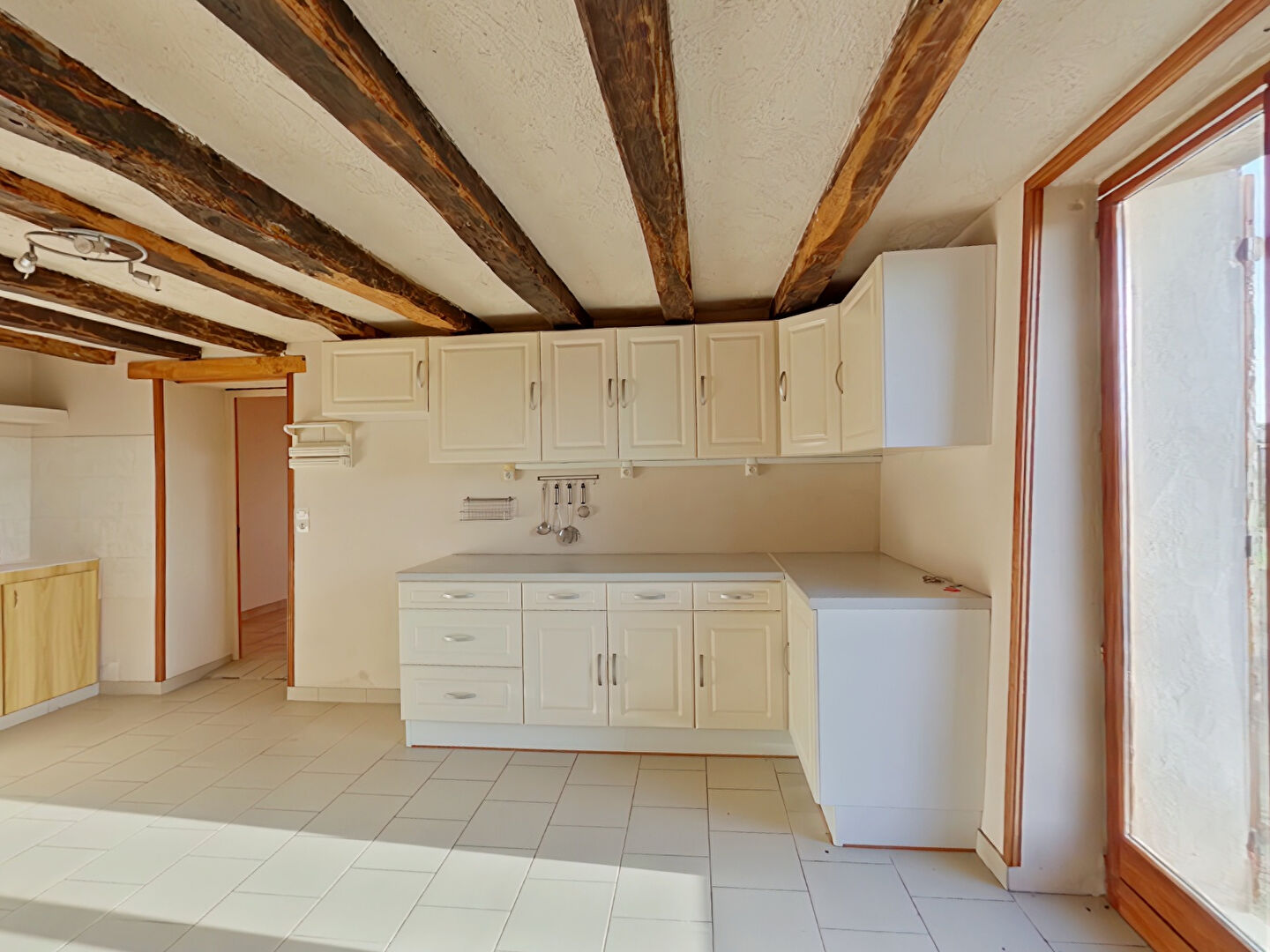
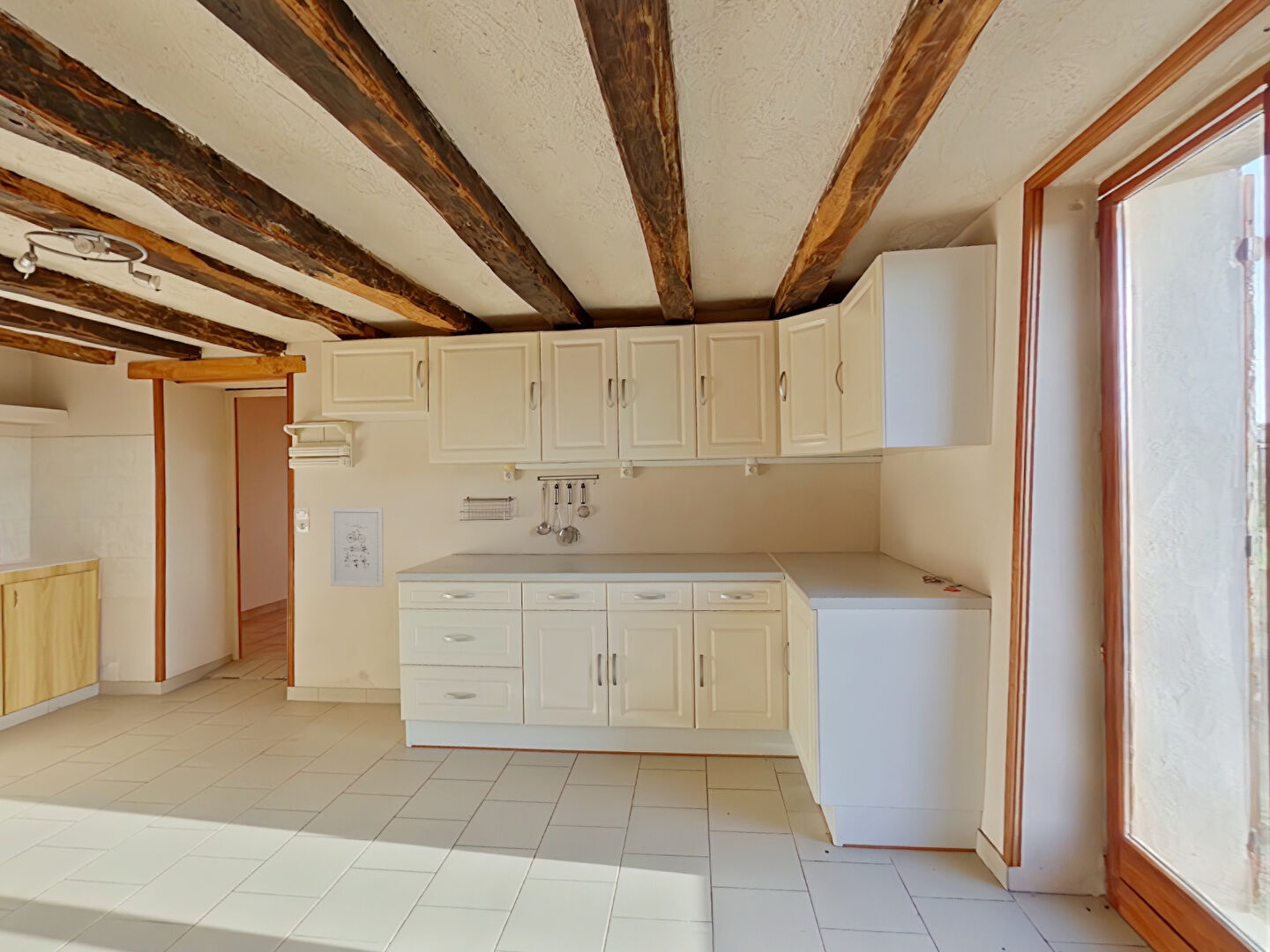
+ wall art (356, 547)
